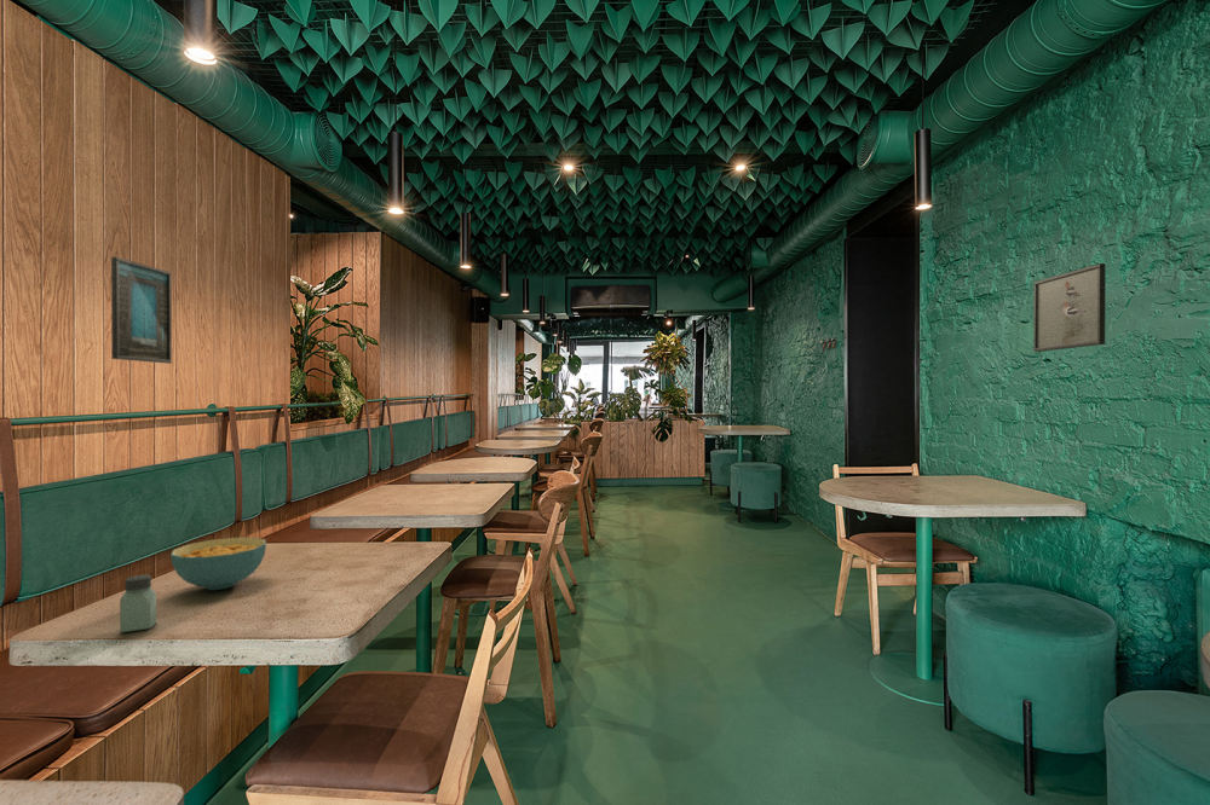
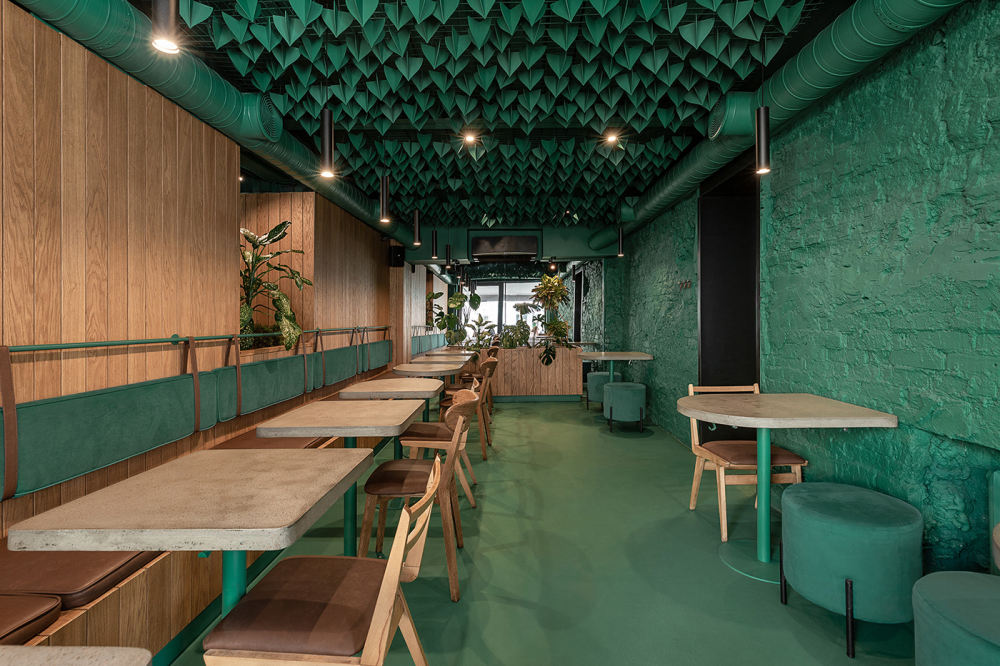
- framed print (143, 313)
- saltshaker (138, 602)
- cereal bowl (220, 566)
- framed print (1066, 311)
